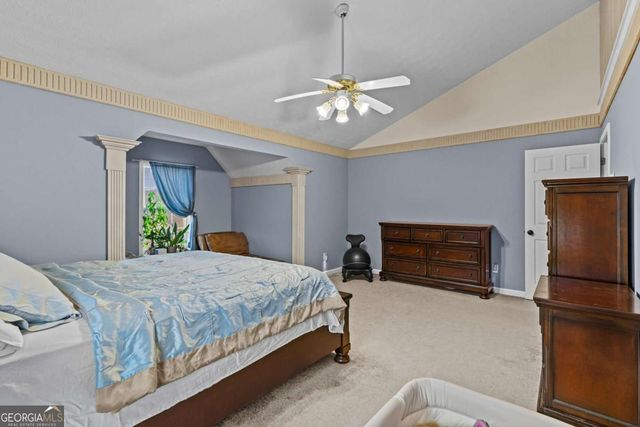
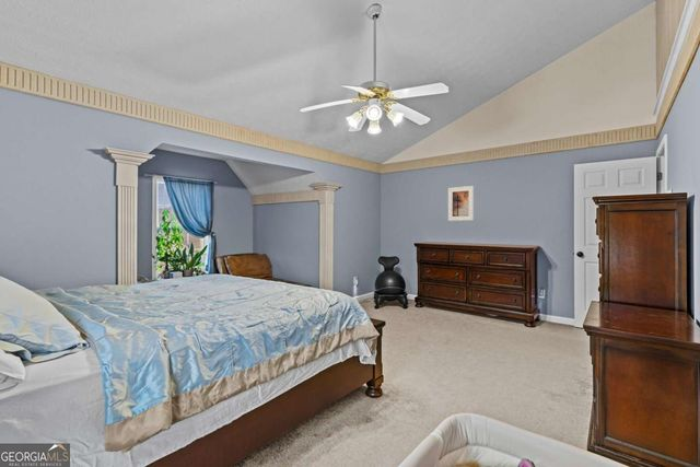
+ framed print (460, 203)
